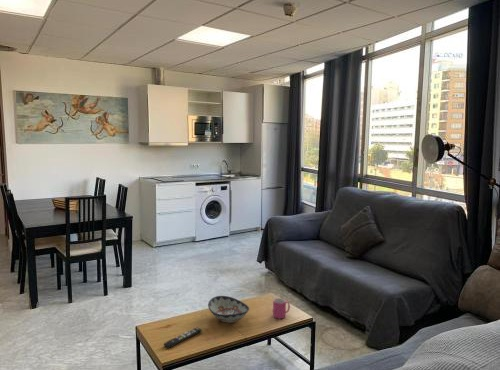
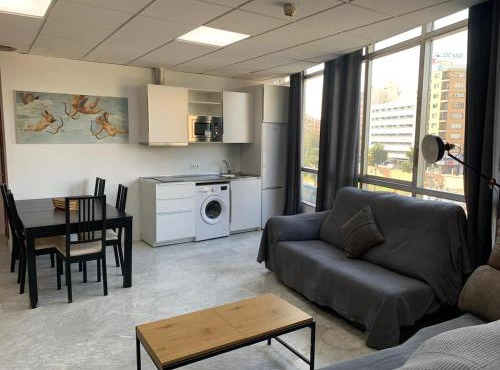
- decorative bowl (228, 311)
- mug (281, 308)
- remote control (183, 337)
